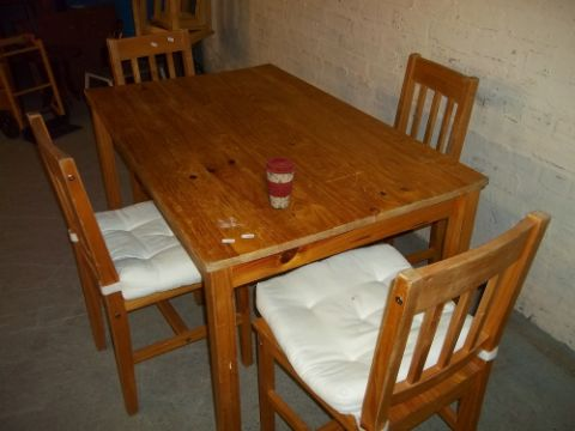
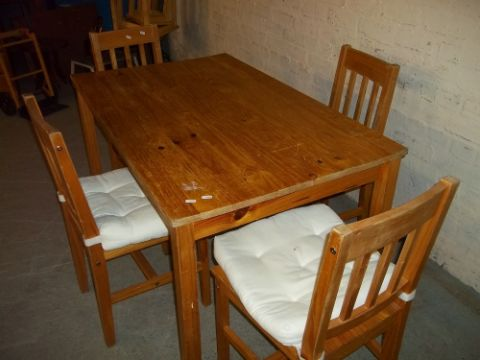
- coffee cup (279, 183)
